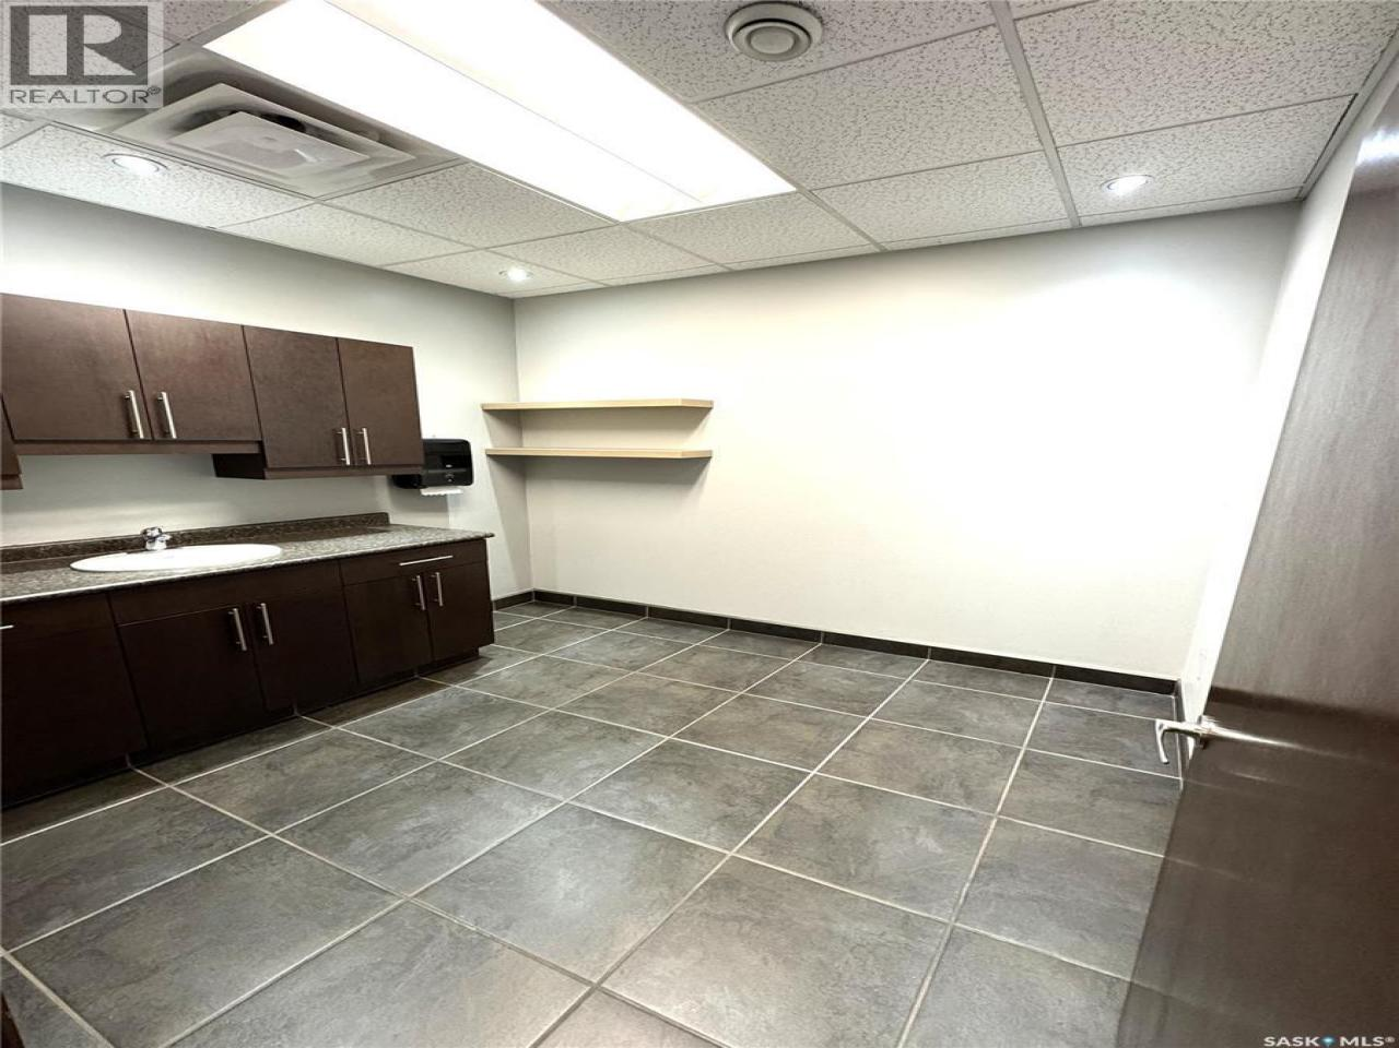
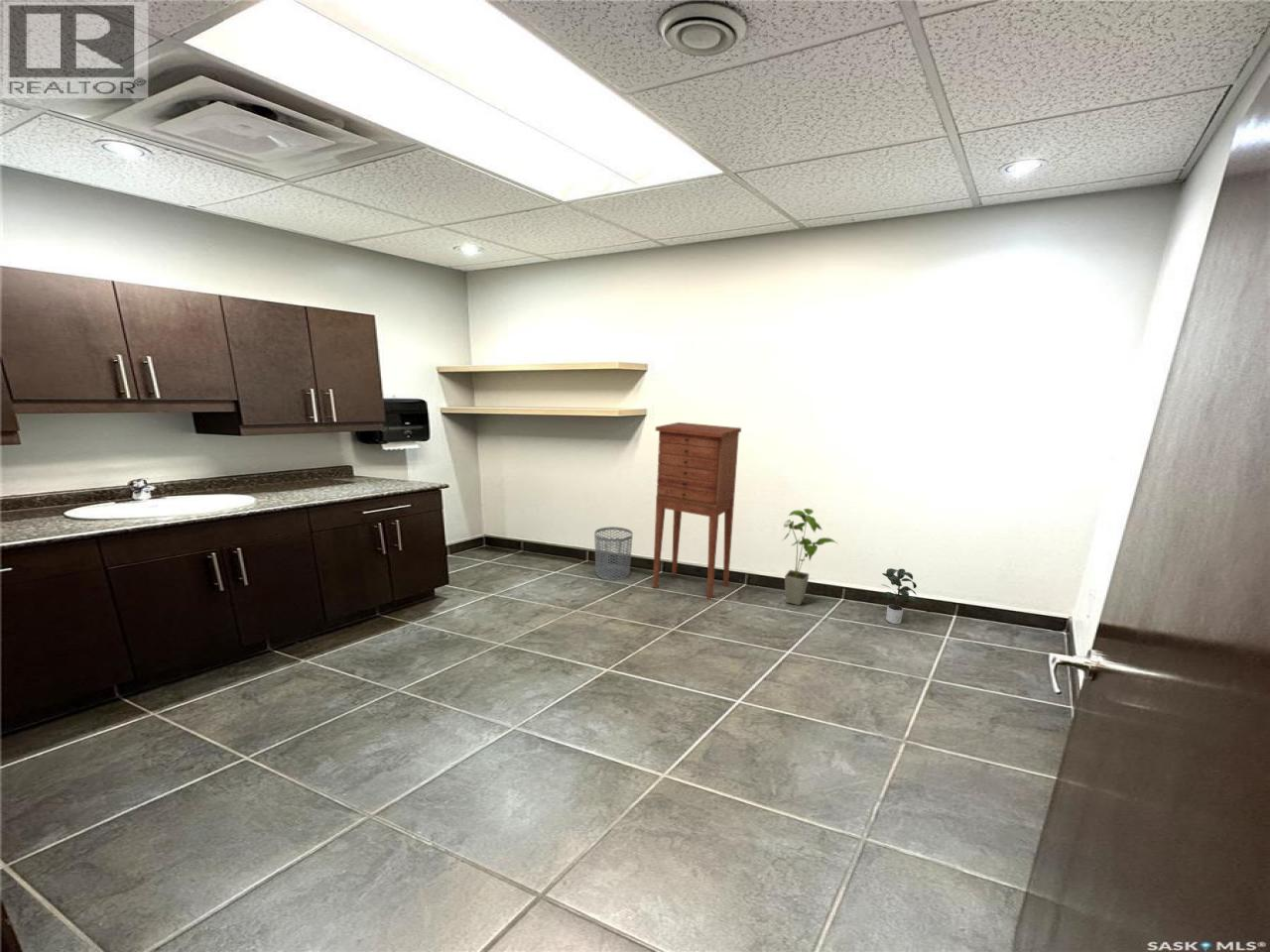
+ waste bin (612, 553)
+ house plant (805, 556)
+ potted plant (901, 594)
+ cabinet (694, 510)
